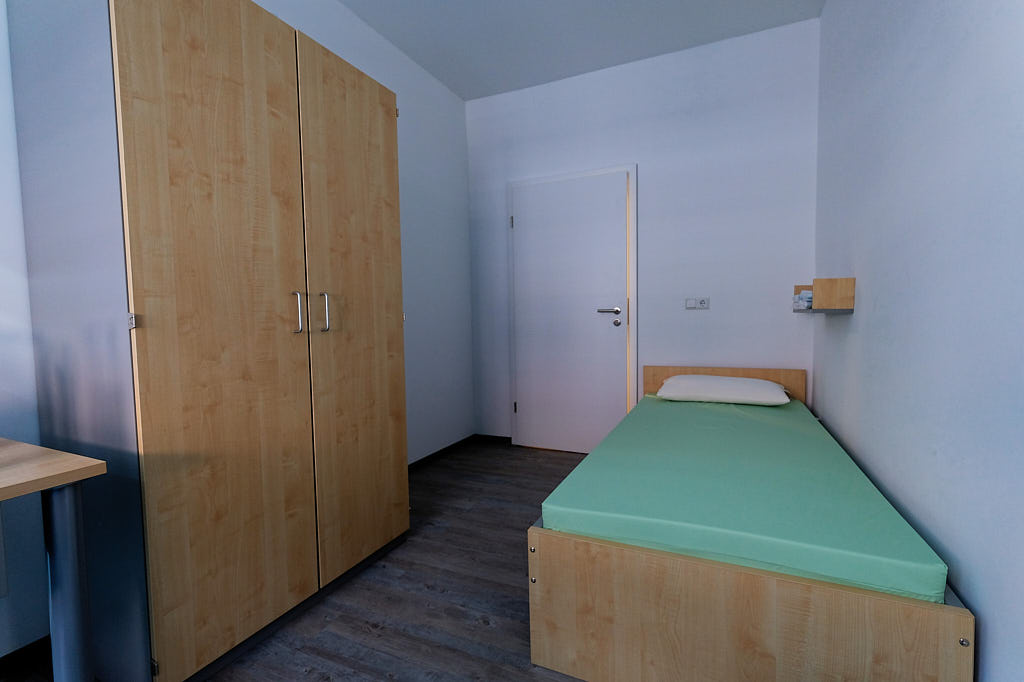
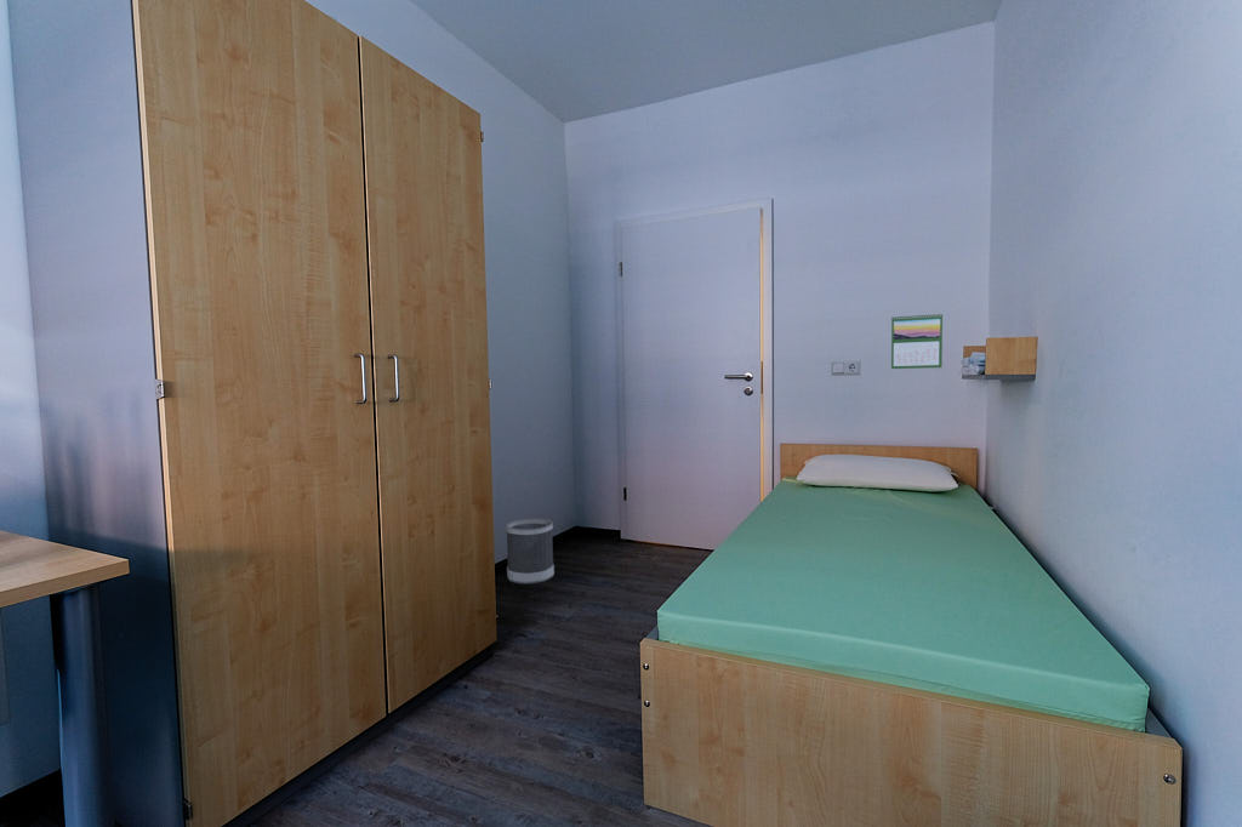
+ calendar (916, 341)
+ wastebasket (530, 549)
